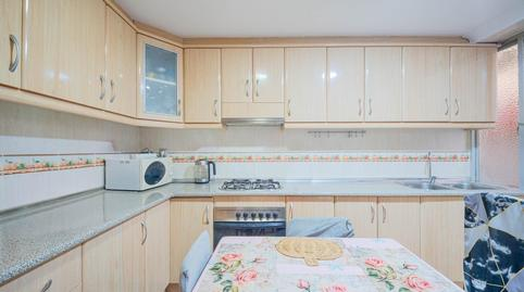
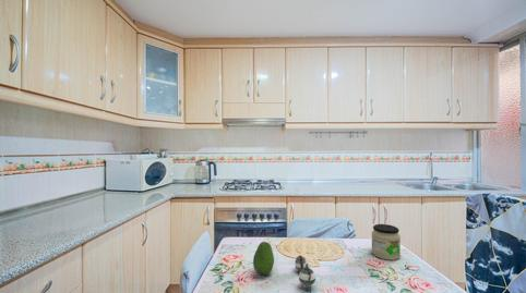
+ fruit (263, 257)
+ jar (385, 241)
+ teapot (303, 268)
